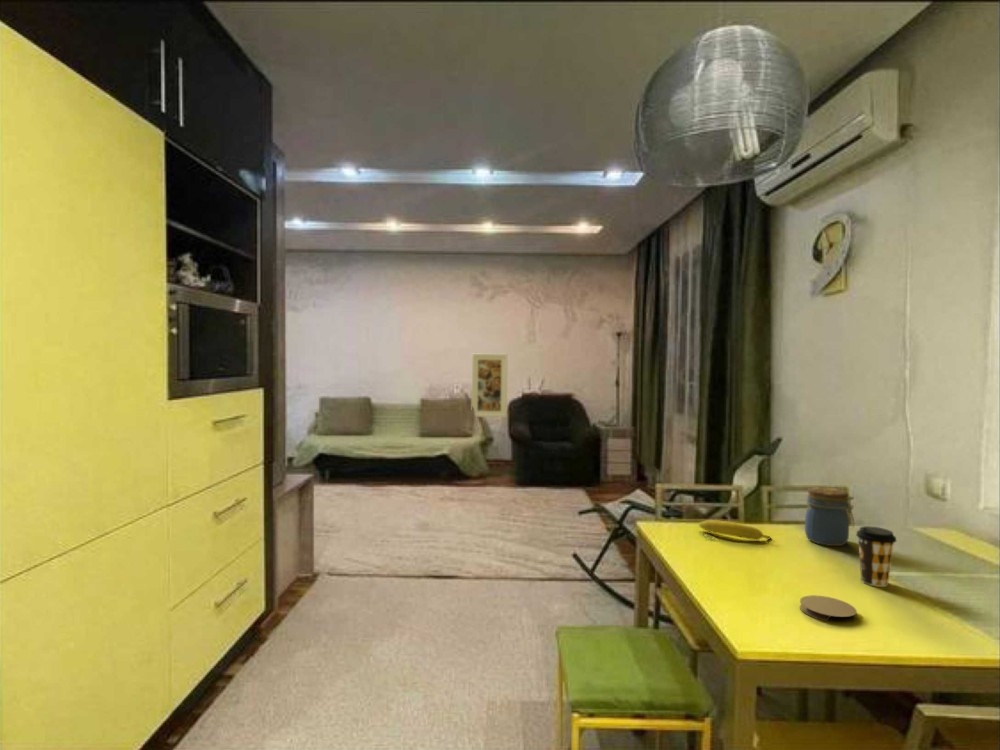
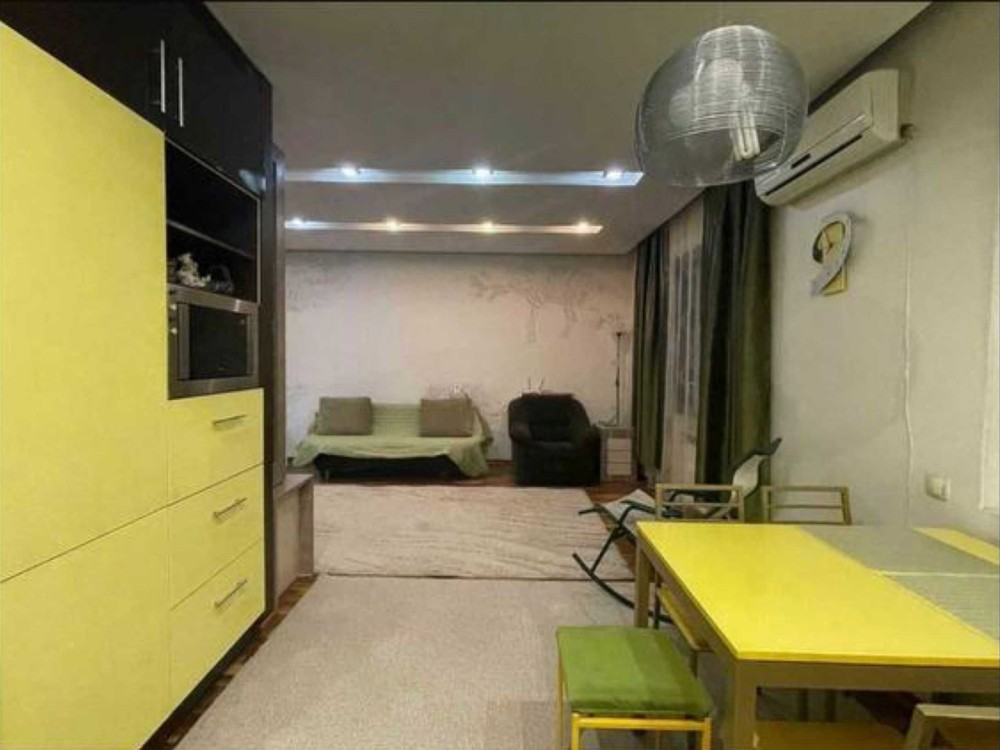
- fruit (731, 528)
- jar (829, 515)
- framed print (489, 385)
- coaster (827, 608)
- coffee cup (875, 556)
